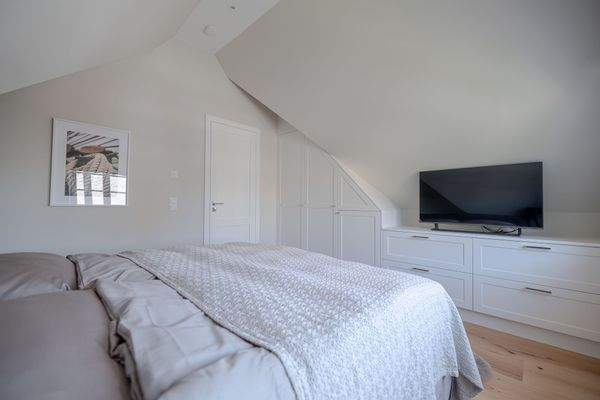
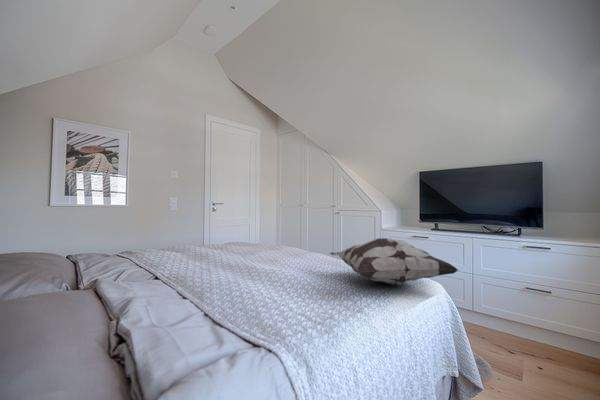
+ decorative pillow (384, 260)
